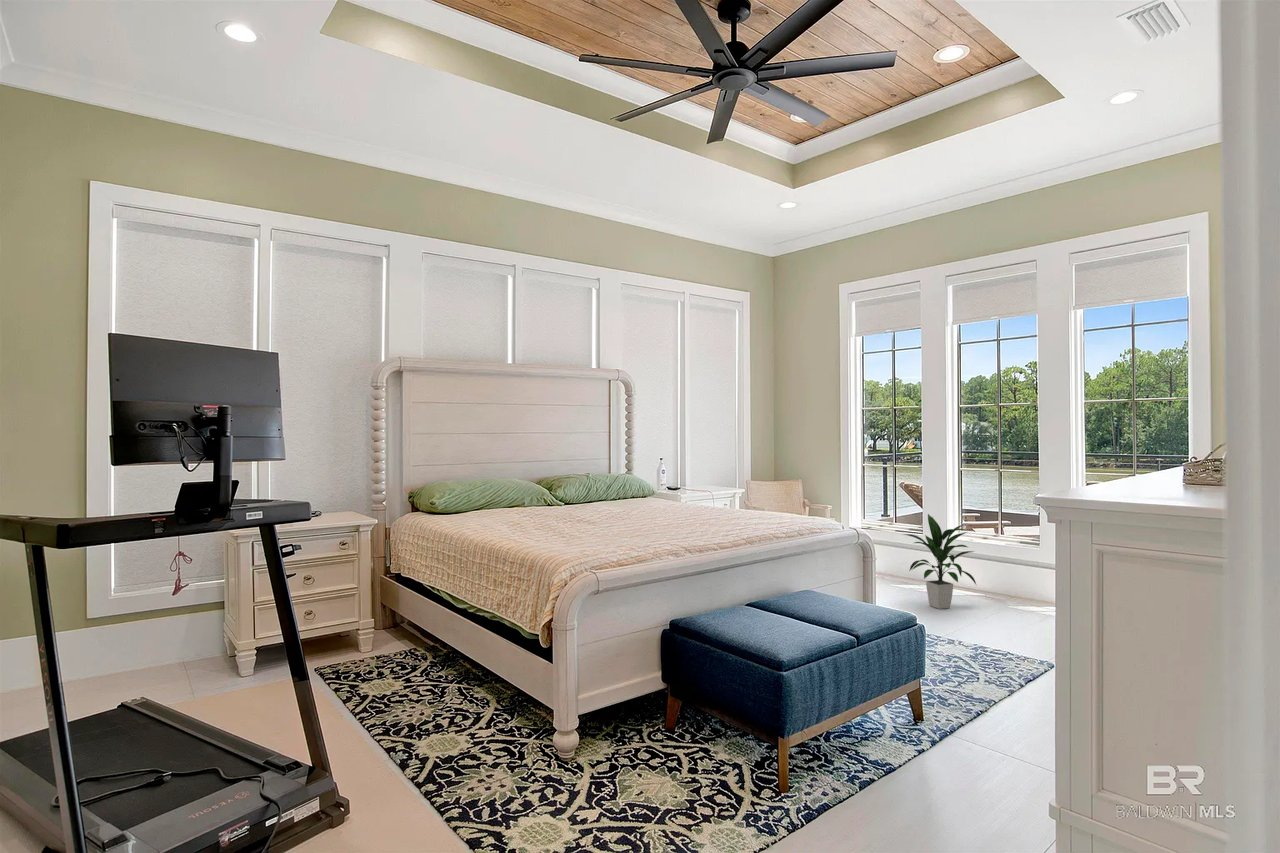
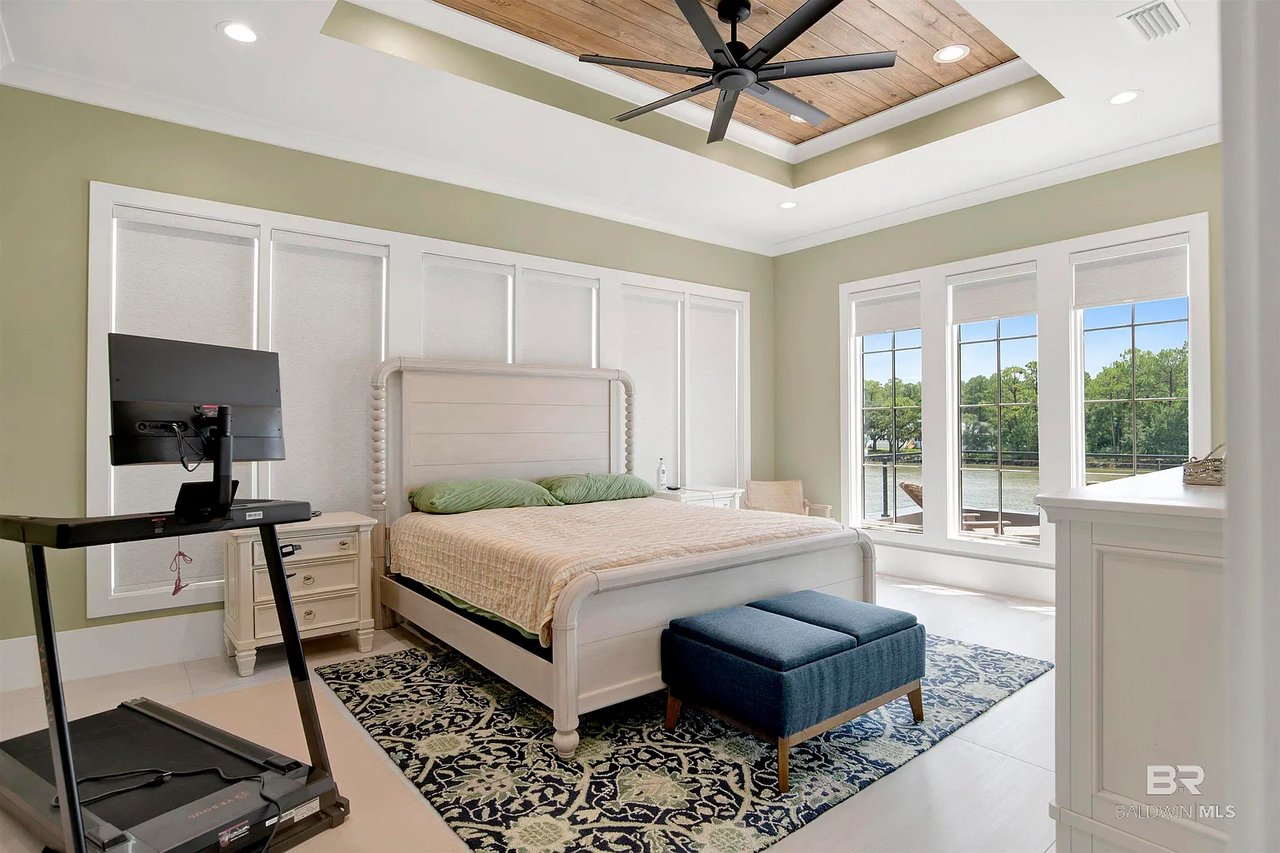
- indoor plant (943, 561)
